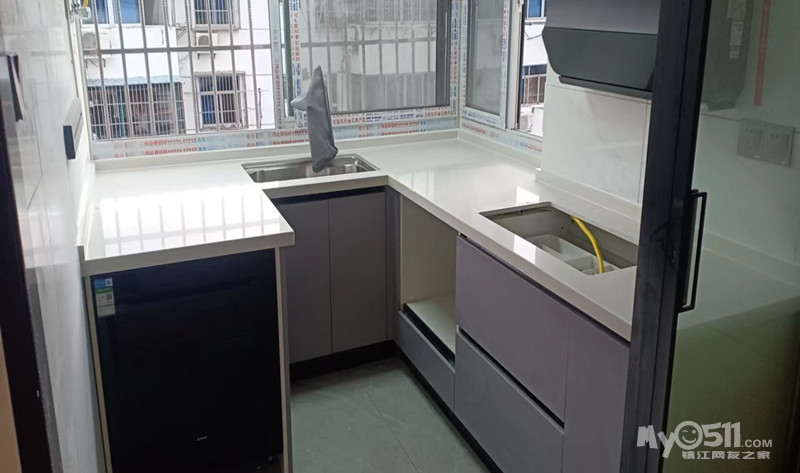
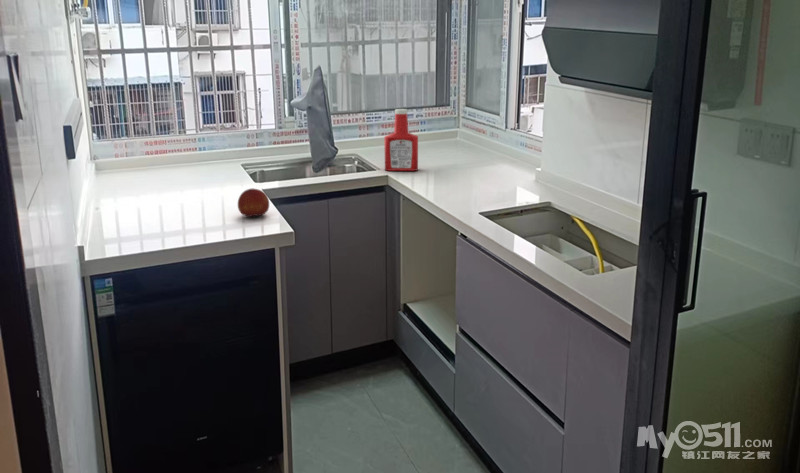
+ fruit (253, 202)
+ soap bottle (401, 139)
